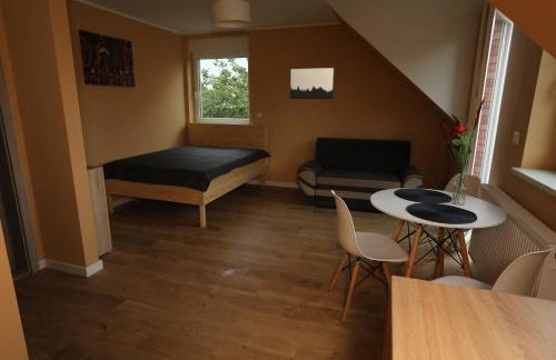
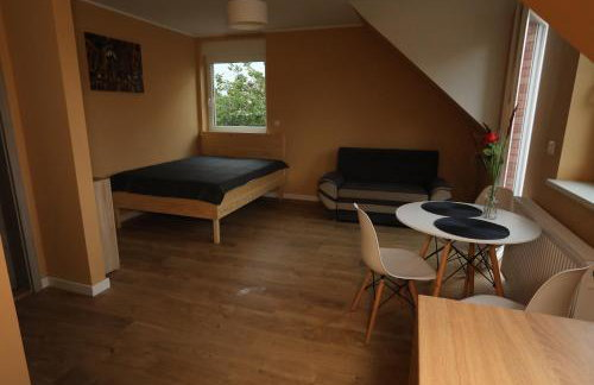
- wall art (311, 83)
